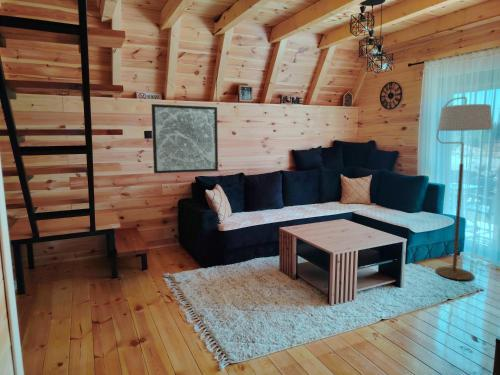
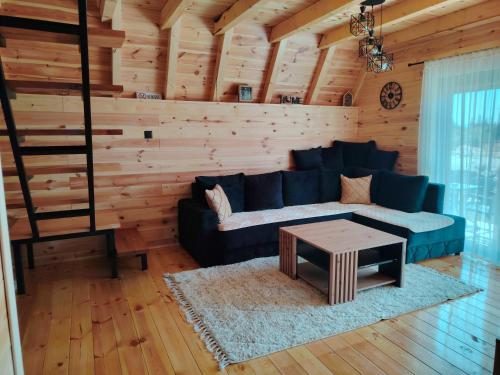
- floor lamp (458, 187)
- wall art (186, 139)
